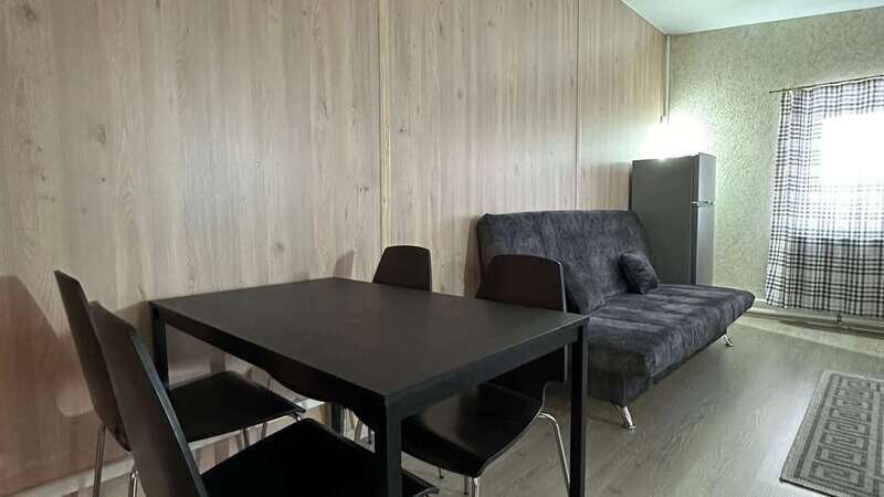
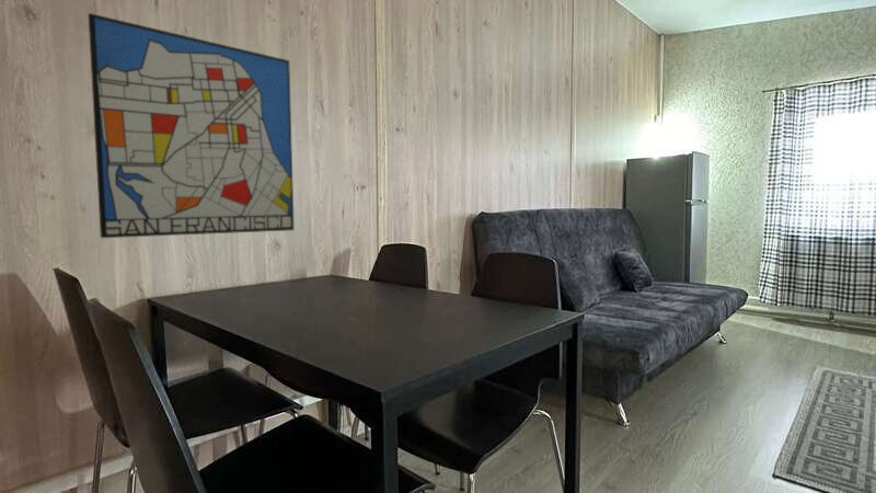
+ wall art (206, 138)
